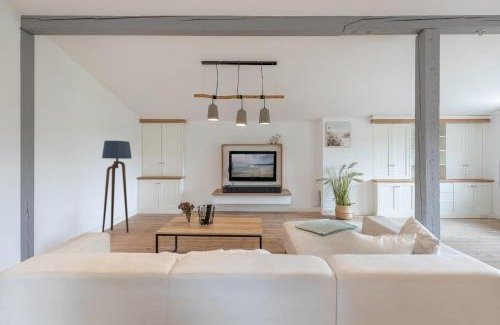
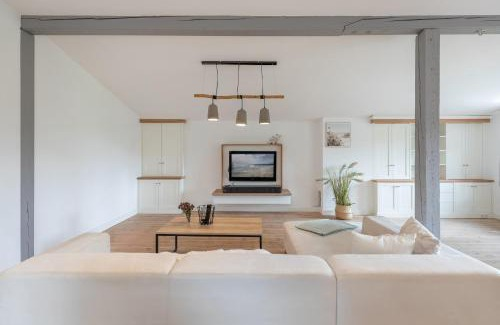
- floor lamp (114, 186)
